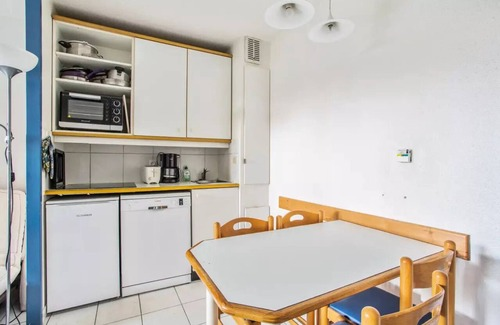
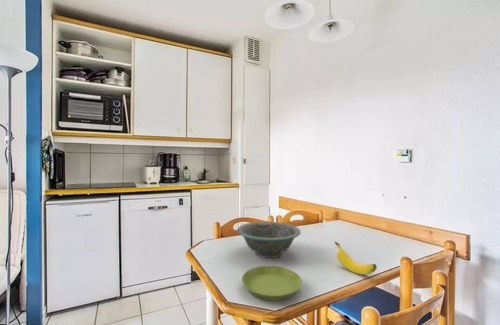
+ saucer (271, 283)
+ banana (352, 260)
+ decorative bowl (268, 241)
